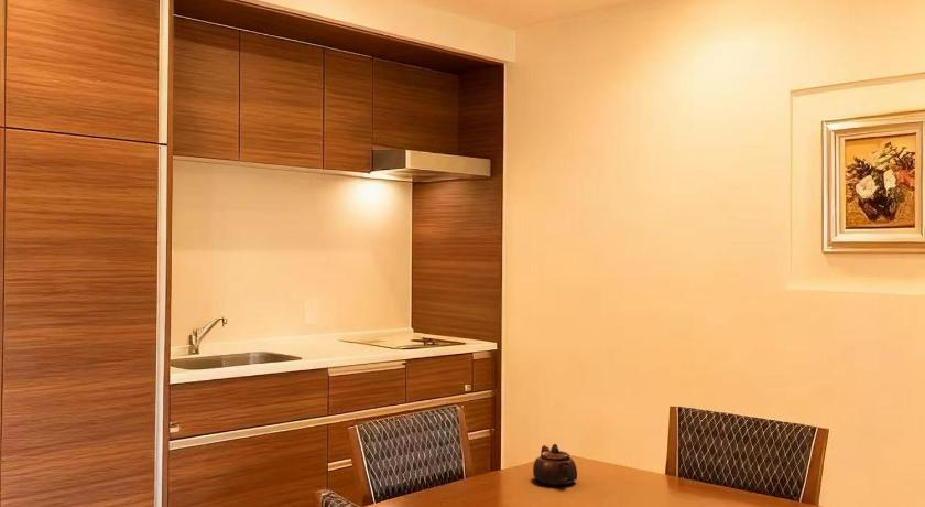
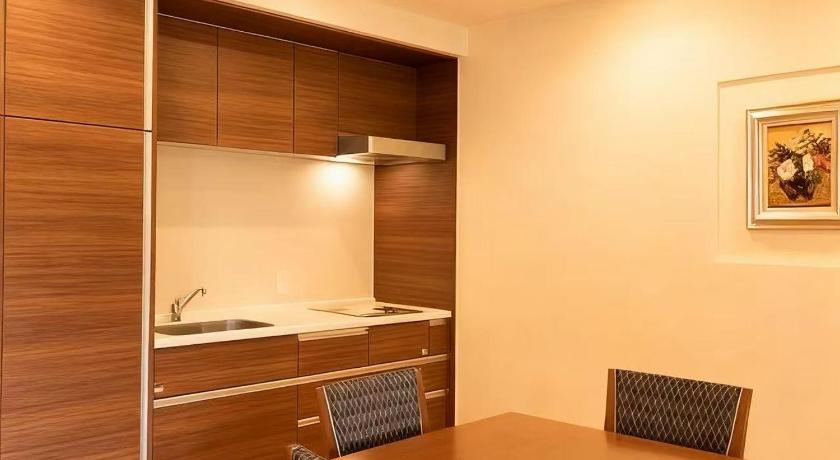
- teapot (554, 462)
